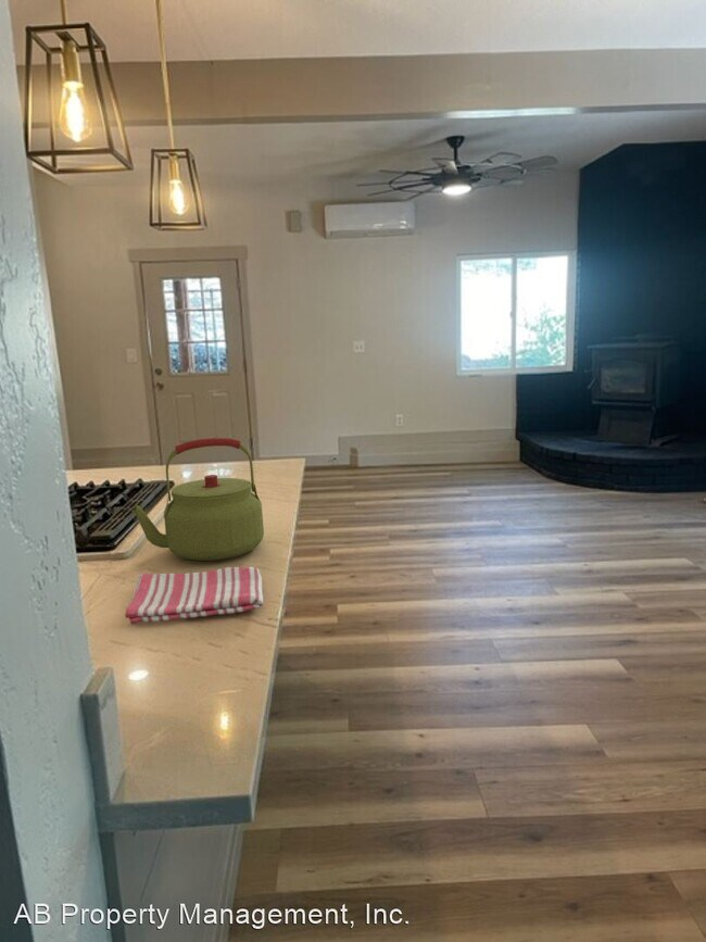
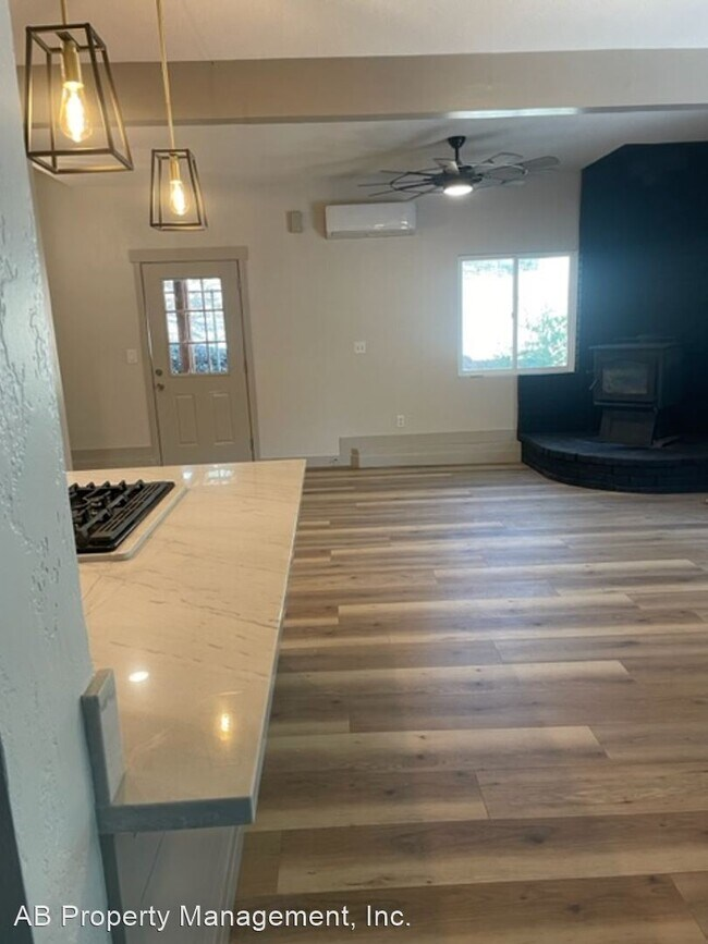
- kettle (197, 495)
- dish towel (198, 590)
